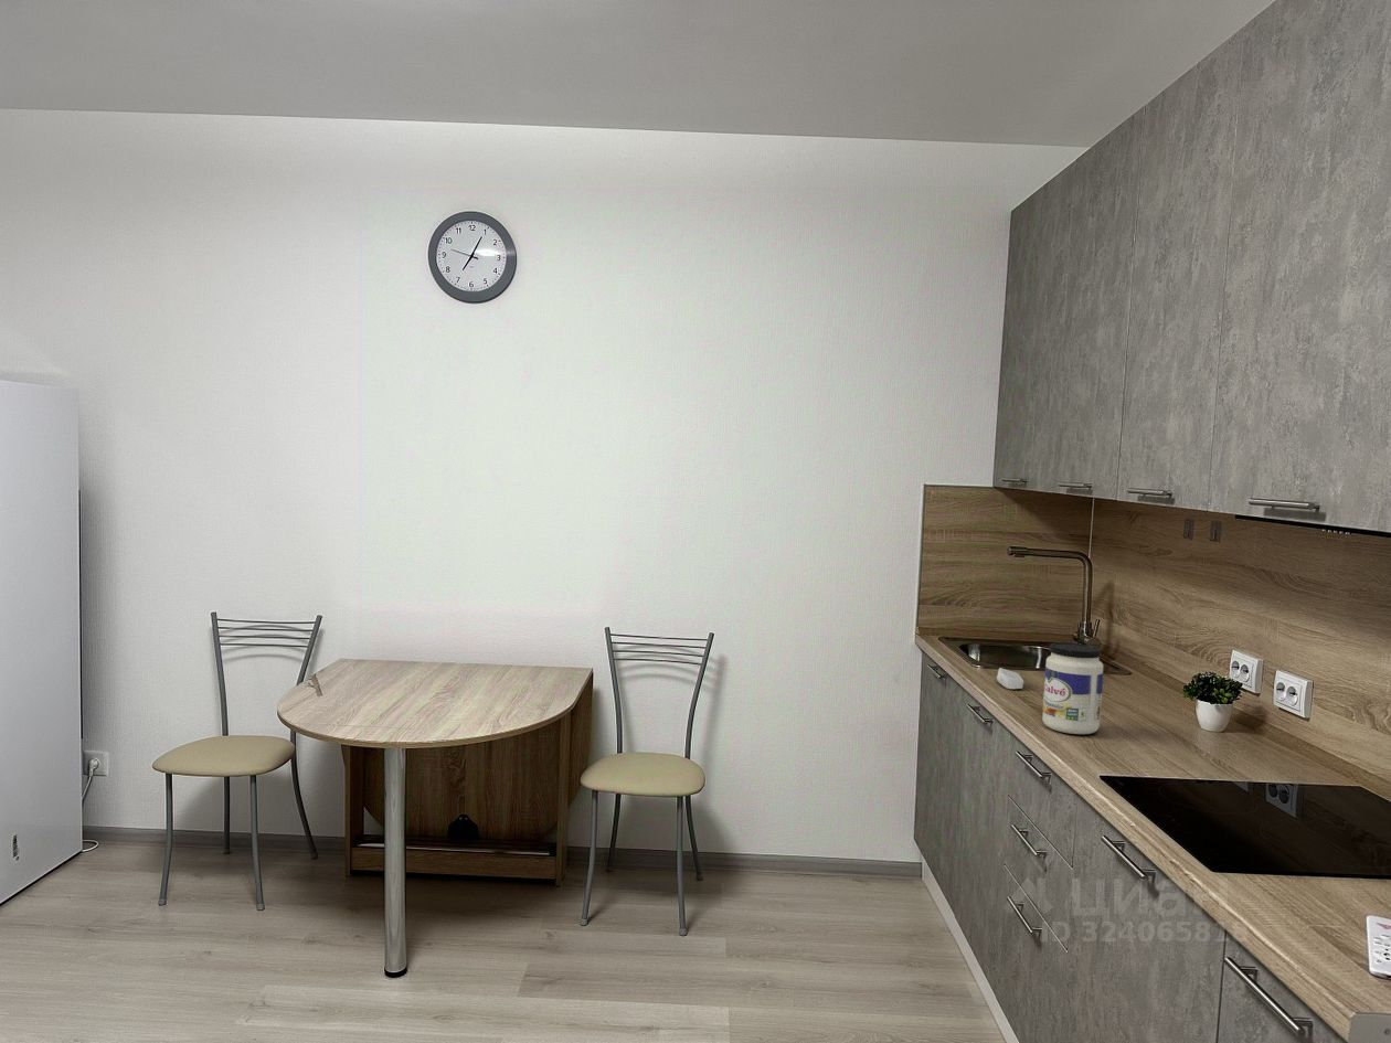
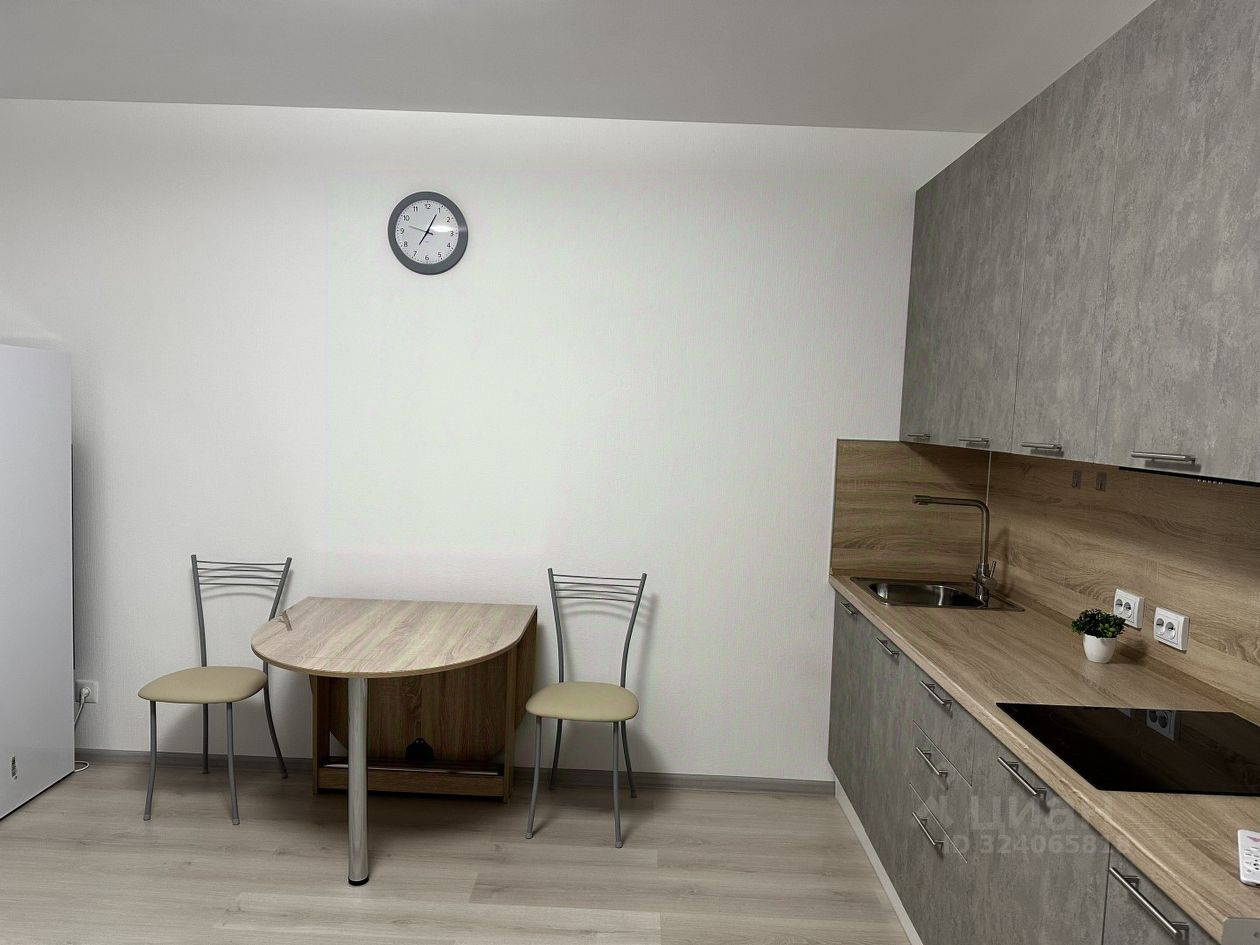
- jar (1072, 688)
- soap bar (1009, 678)
